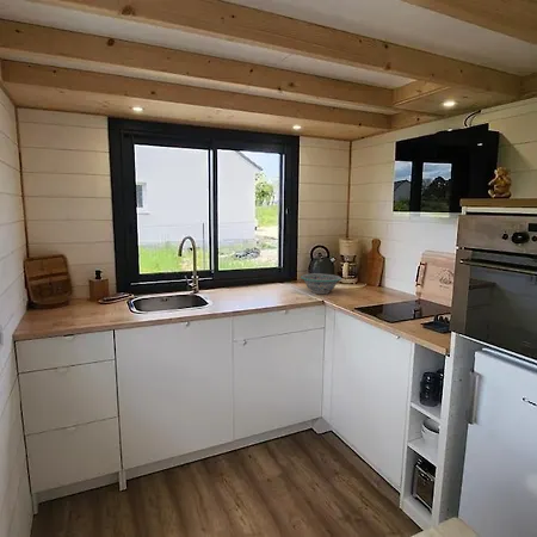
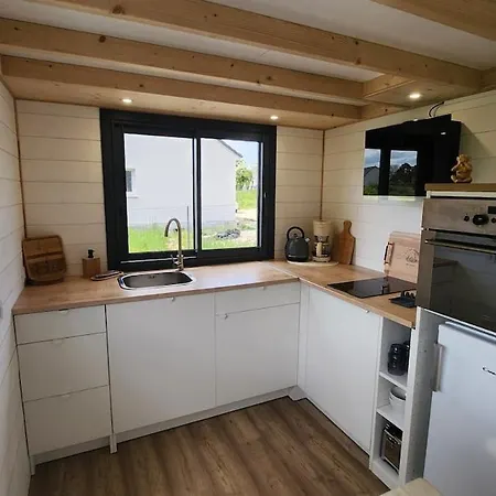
- decorative bowl (320, 284)
